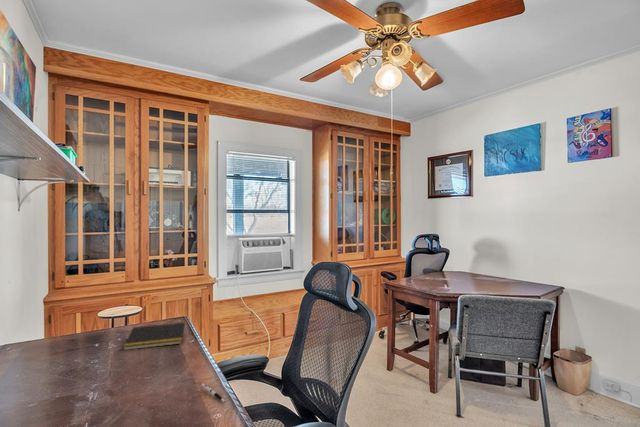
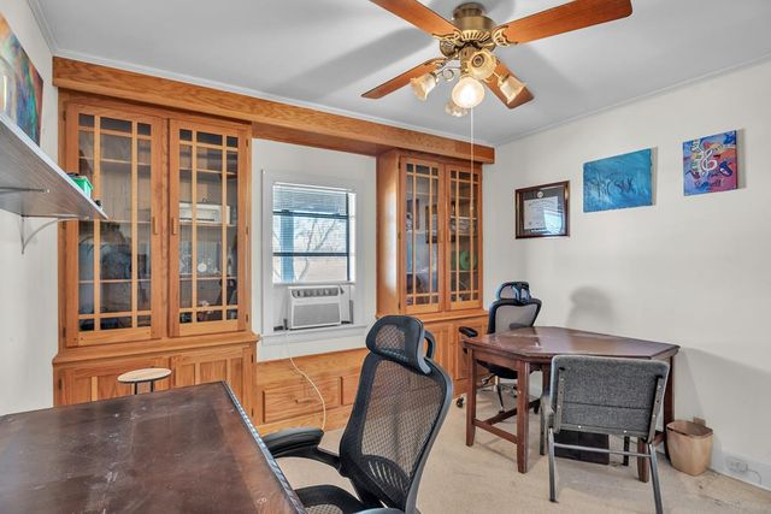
- pen (213, 392)
- notepad (156, 335)
